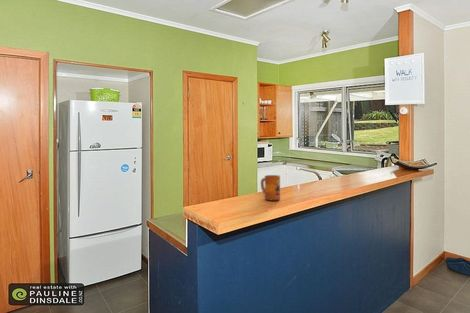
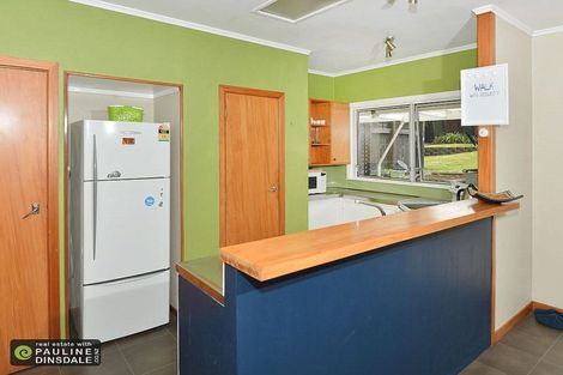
- mug (269, 187)
